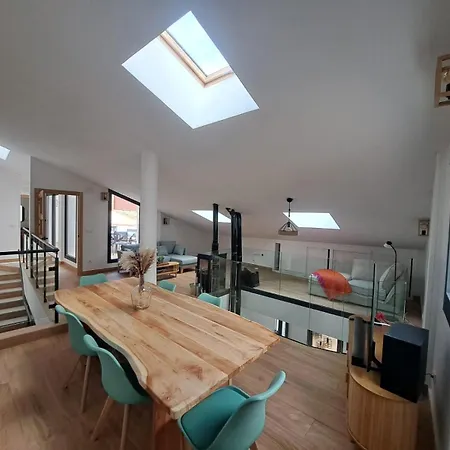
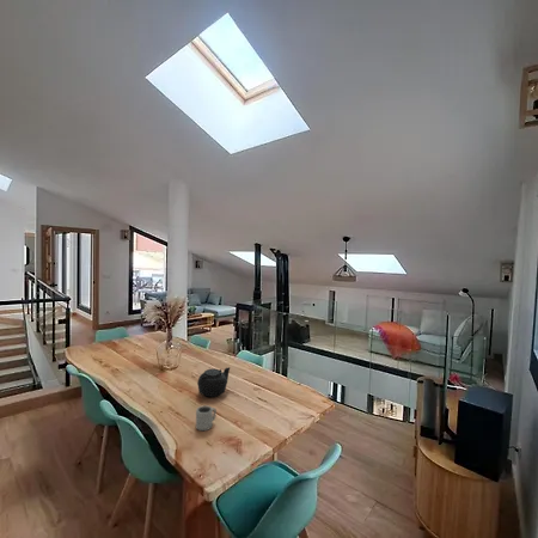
+ teapot (214, 381)
+ cup (206, 416)
